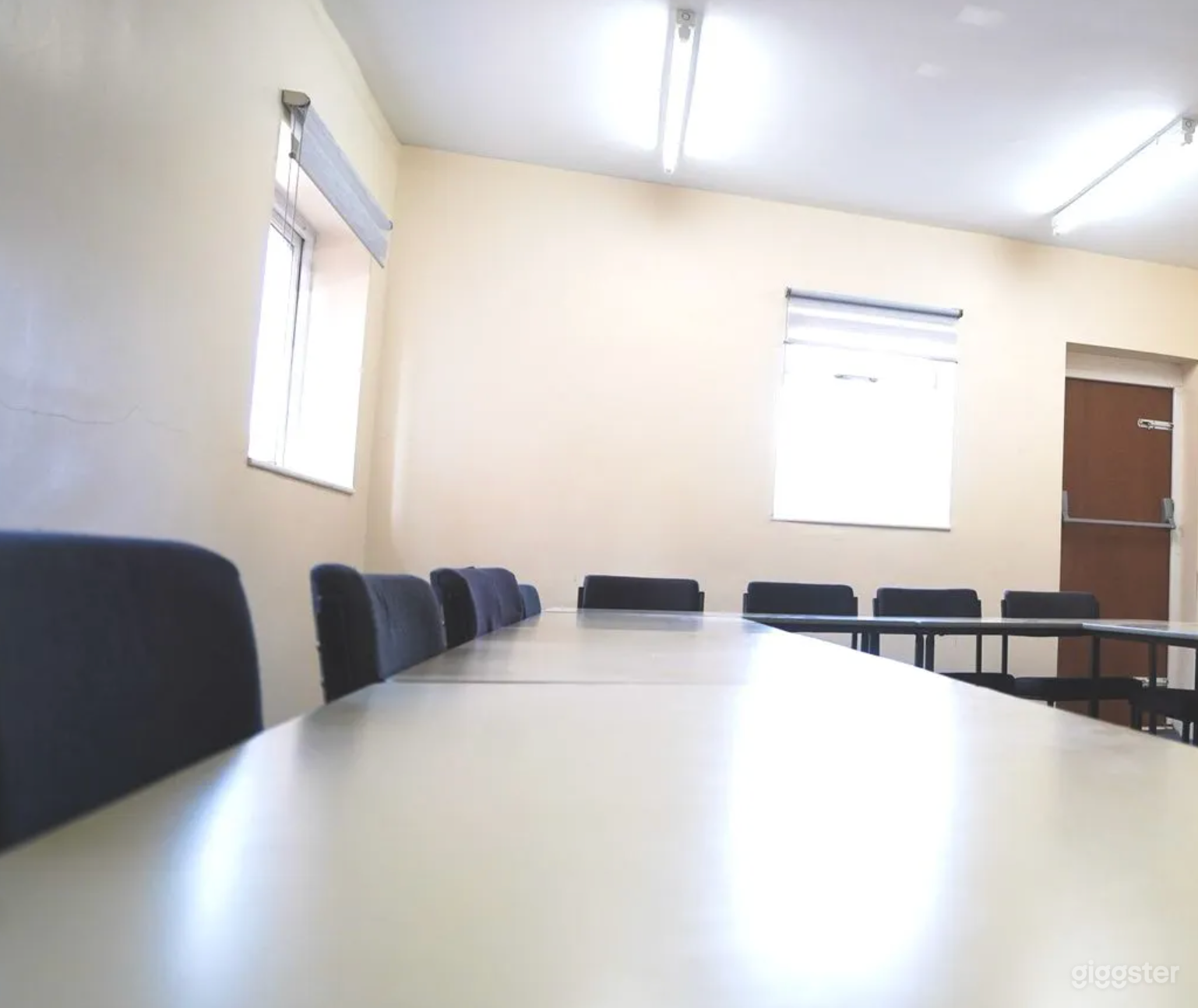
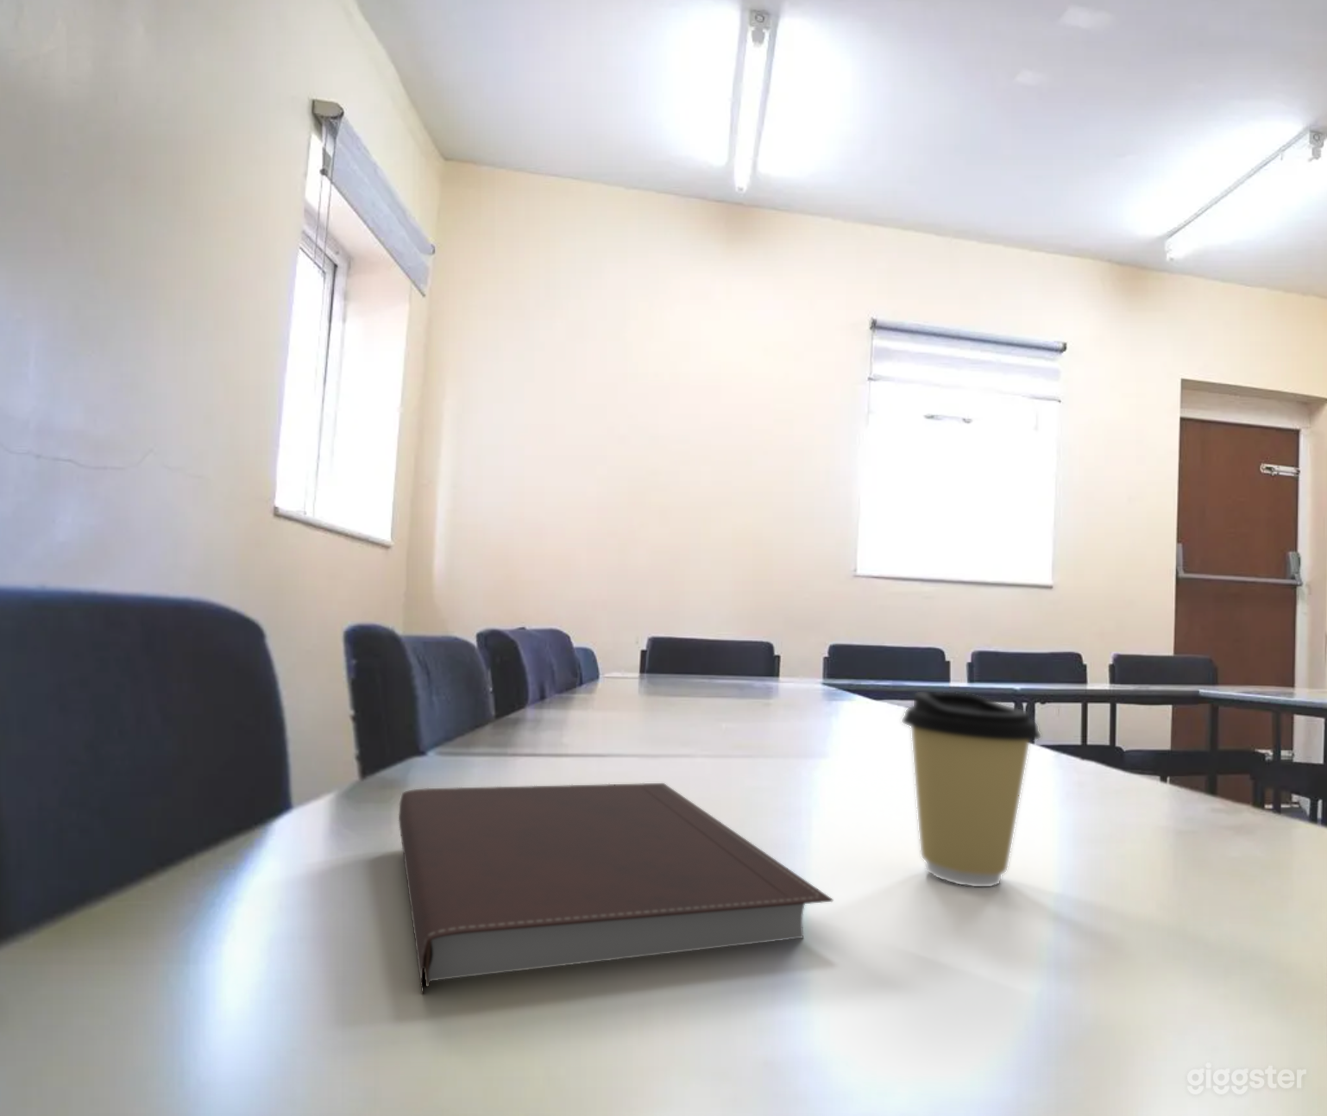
+ notebook (579, 859)
+ coffee cup (966, 786)
